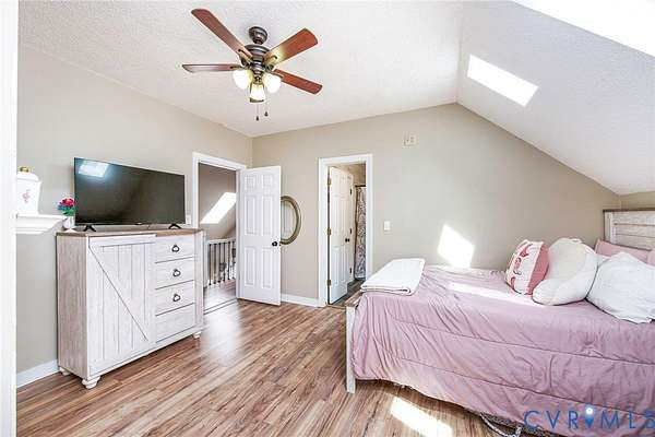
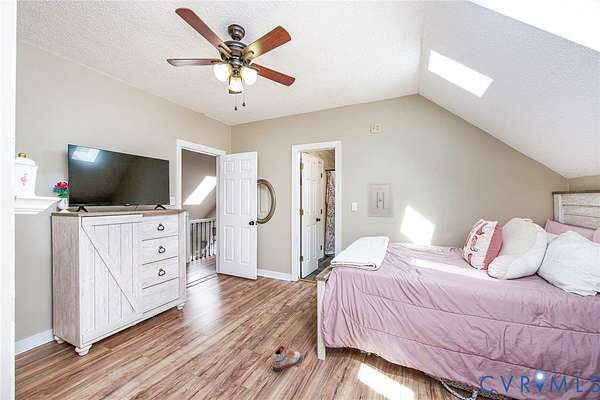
+ wall art (380, 199)
+ sneaker (287, 354)
